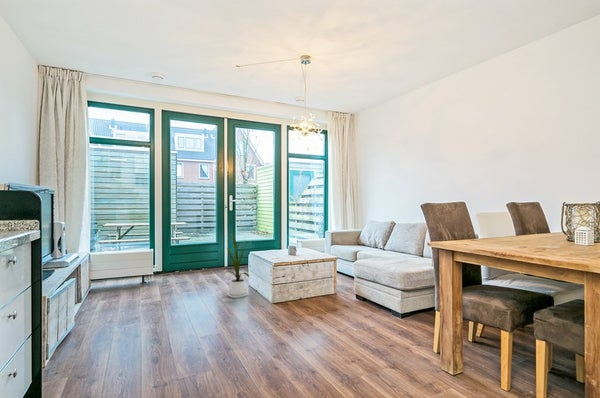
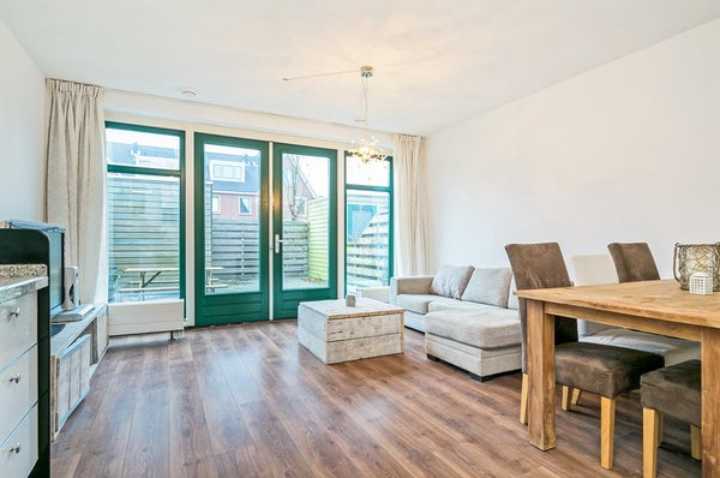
- house plant (237, 264)
